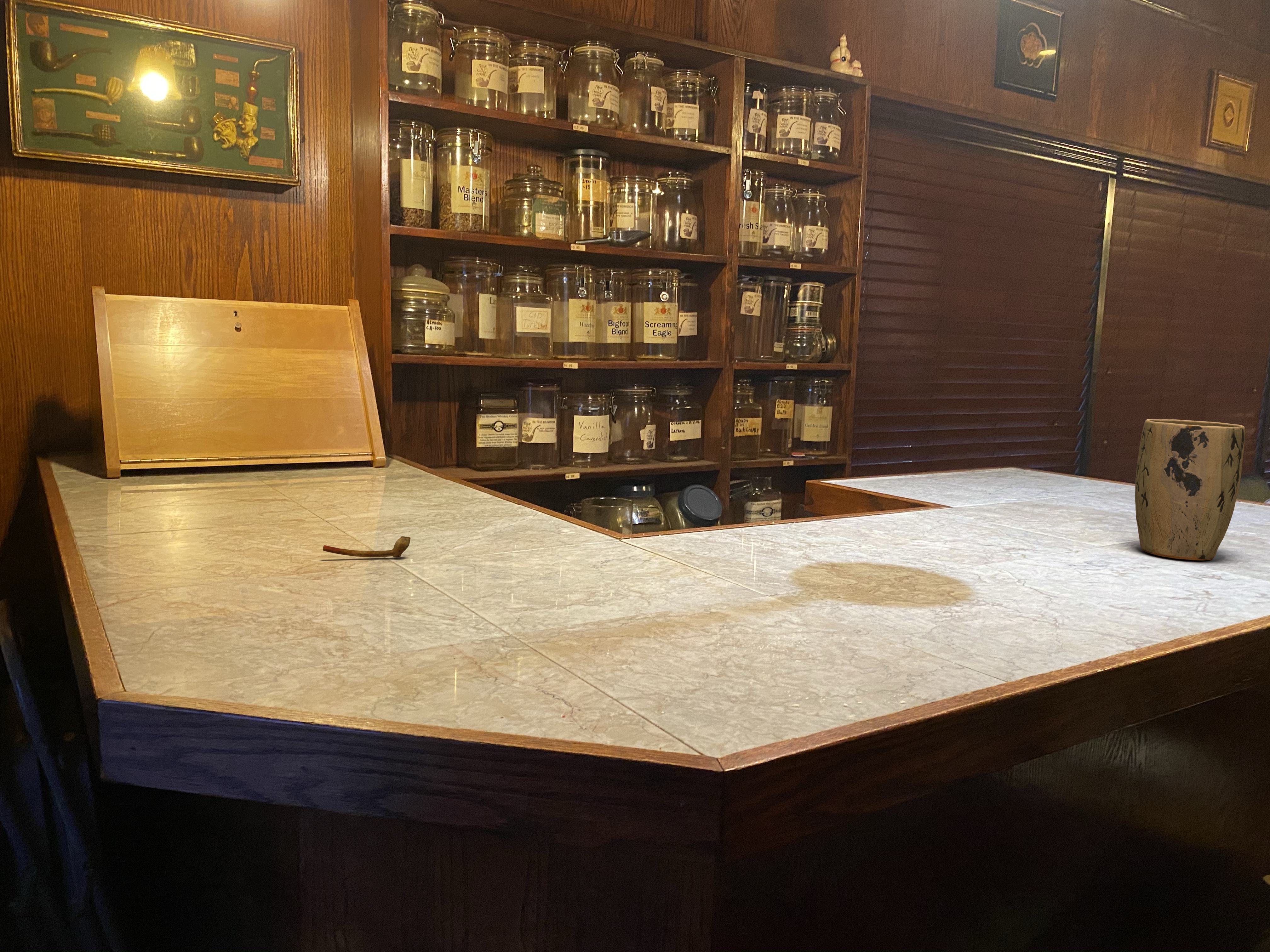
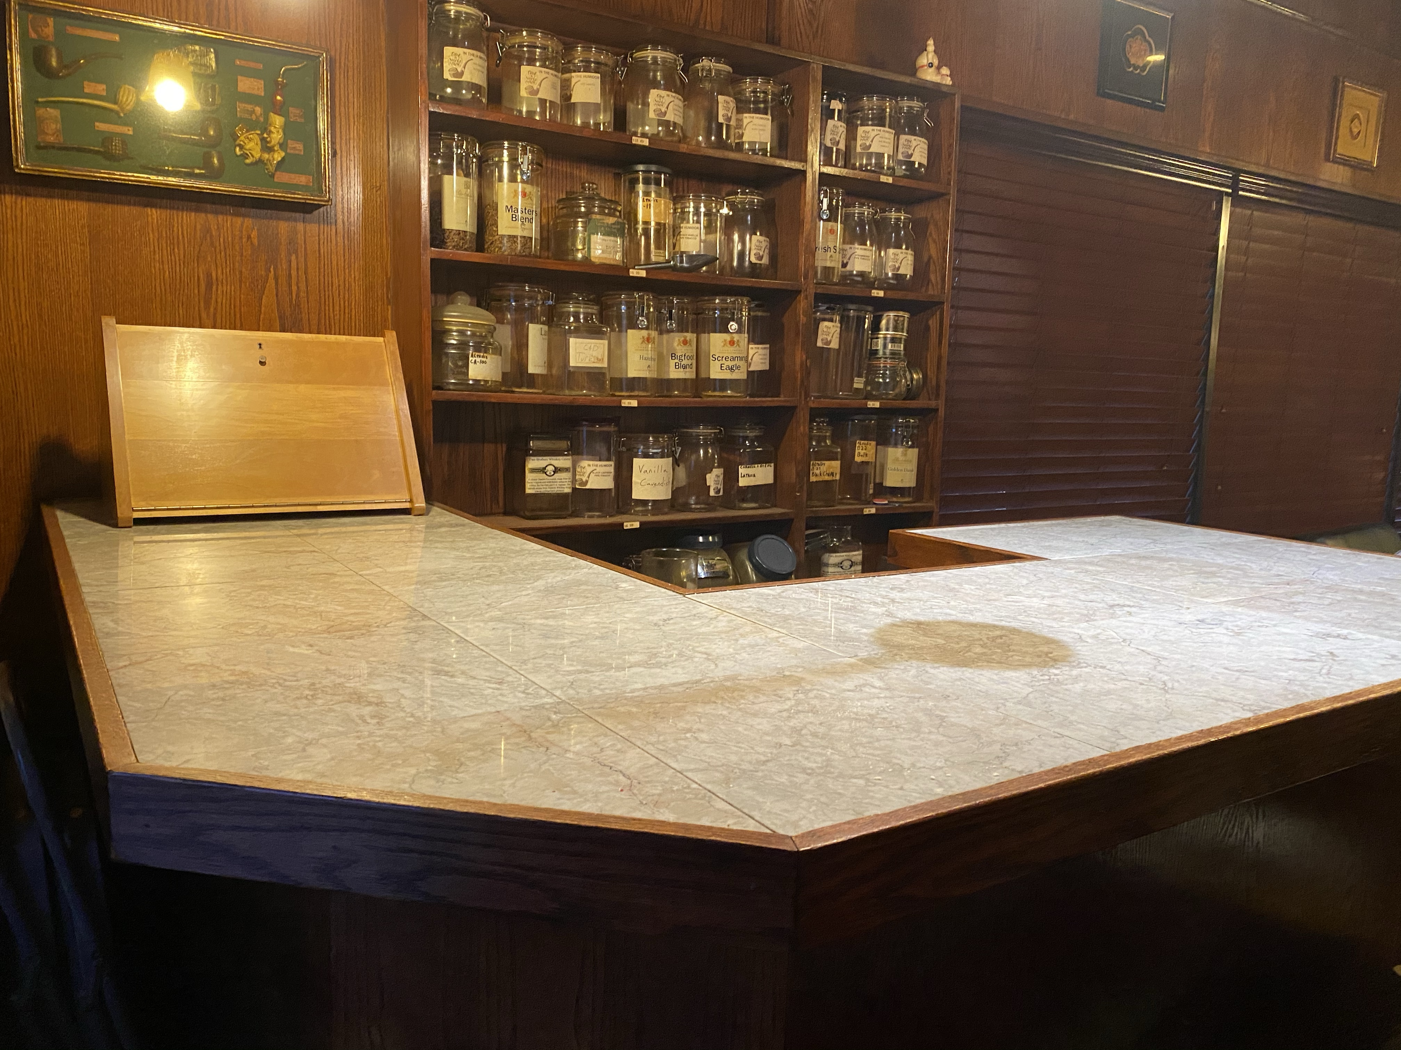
- smoking pipe (367, 551)
- plant pot (1185, 489)
